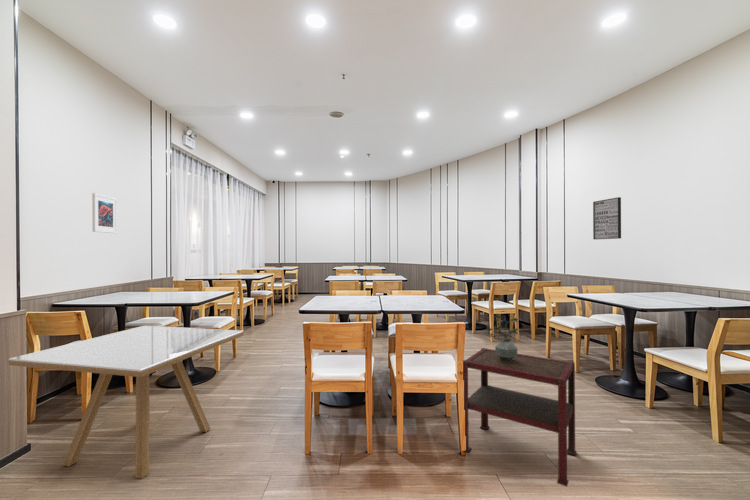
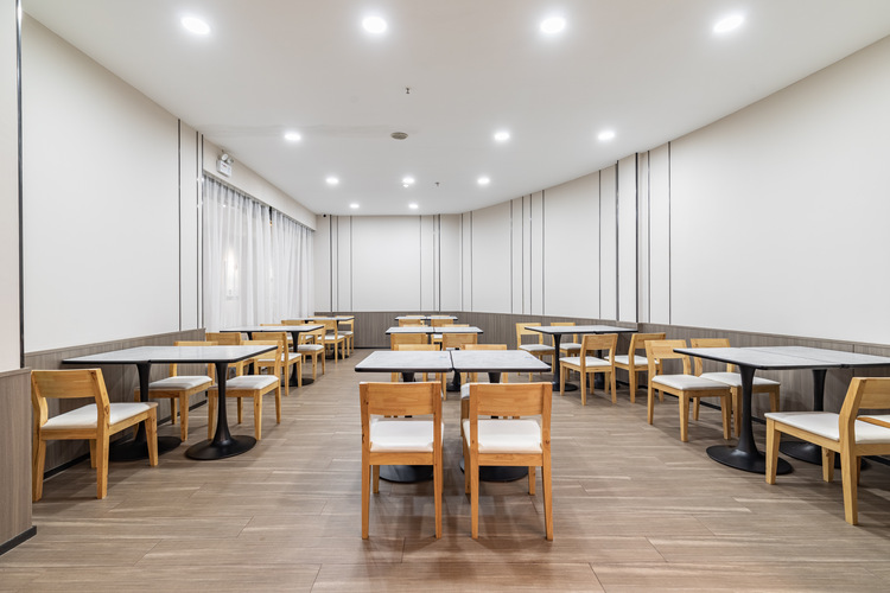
- side table (518, 406)
- potted plant (503, 334)
- wall art (606, 219)
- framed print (105, 214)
- dining table (143, 394)
